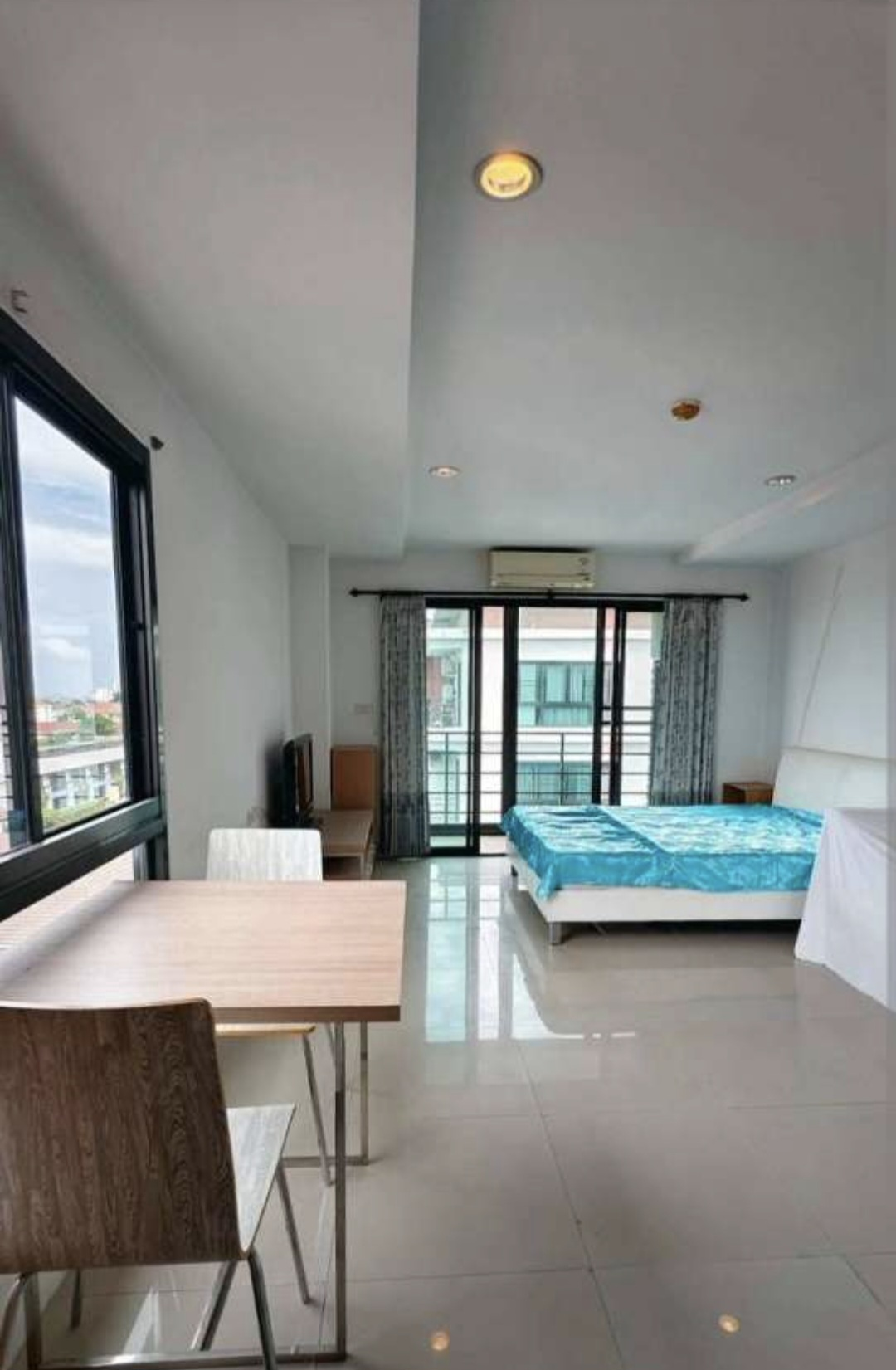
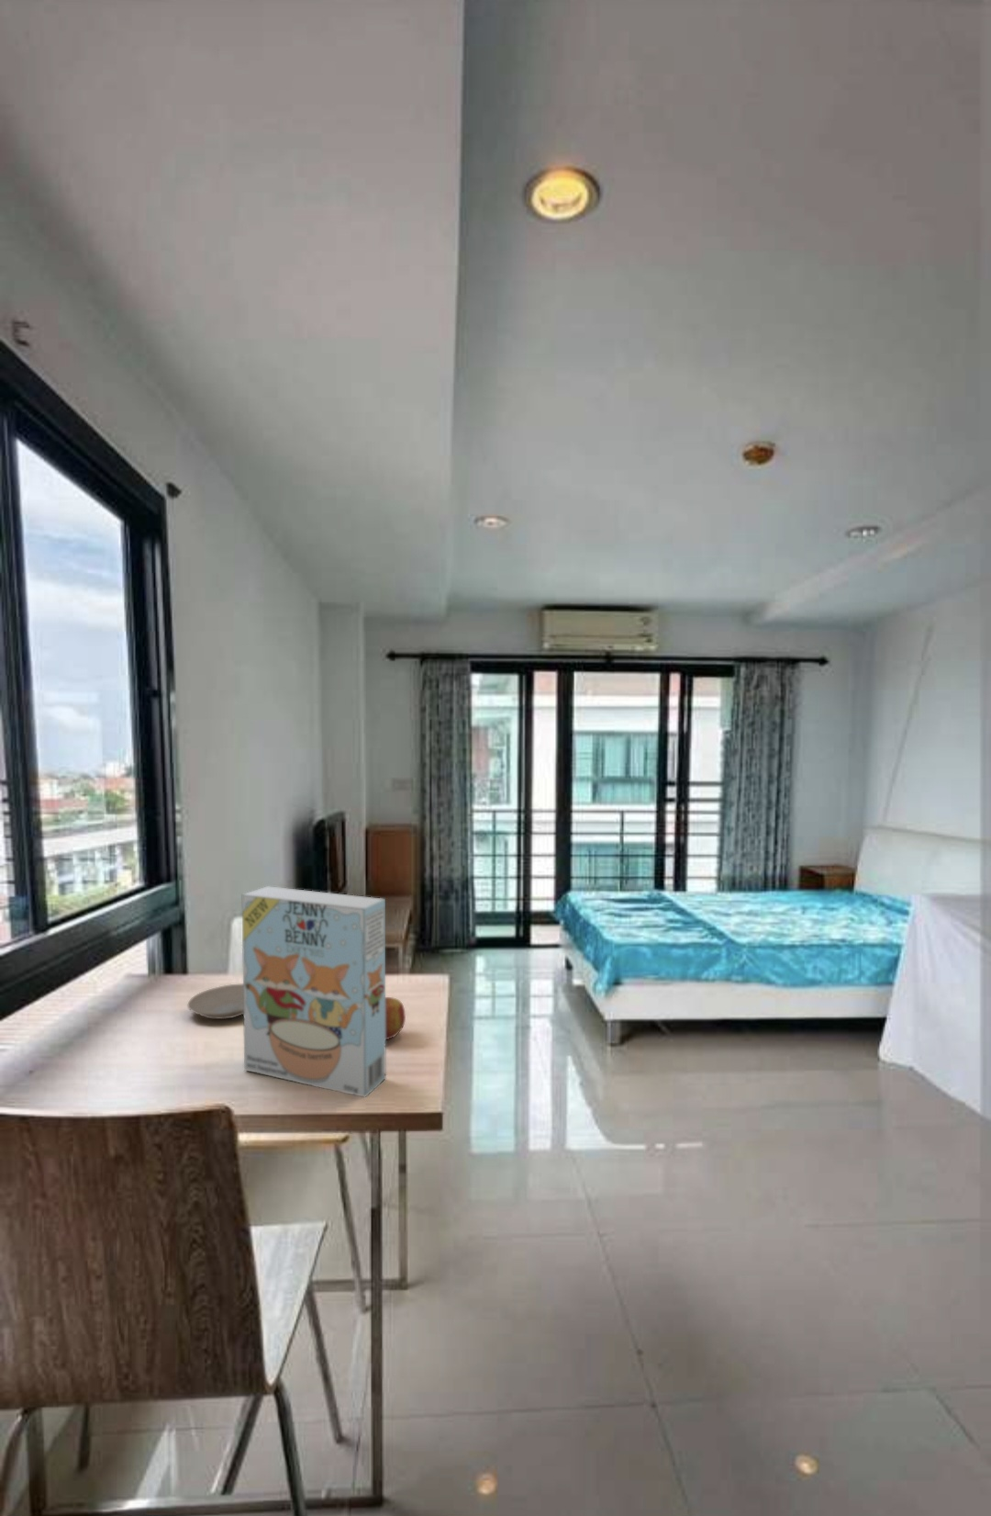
+ plate (229, 1004)
+ apple (385, 1017)
+ cereal box (313, 985)
